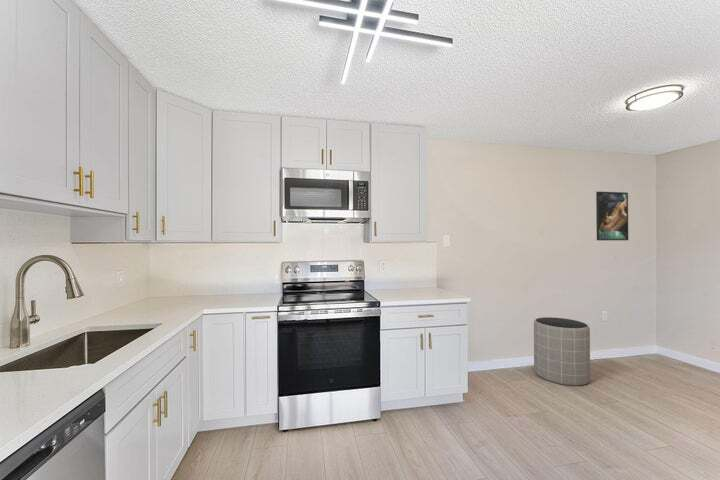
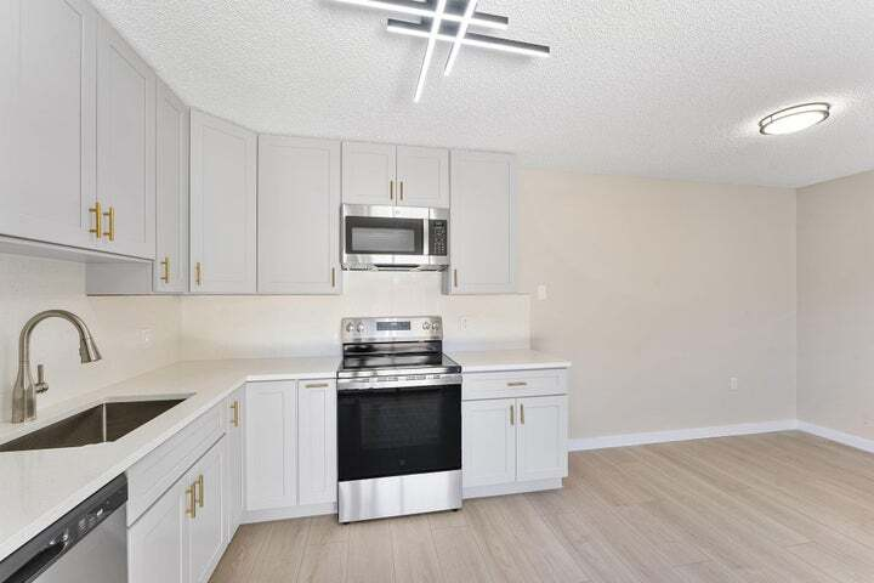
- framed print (612, 216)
- trash can (560, 349)
